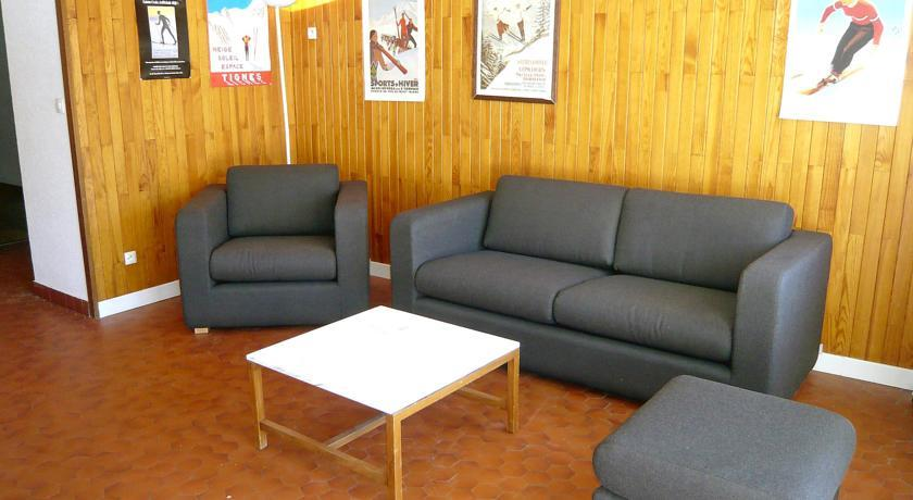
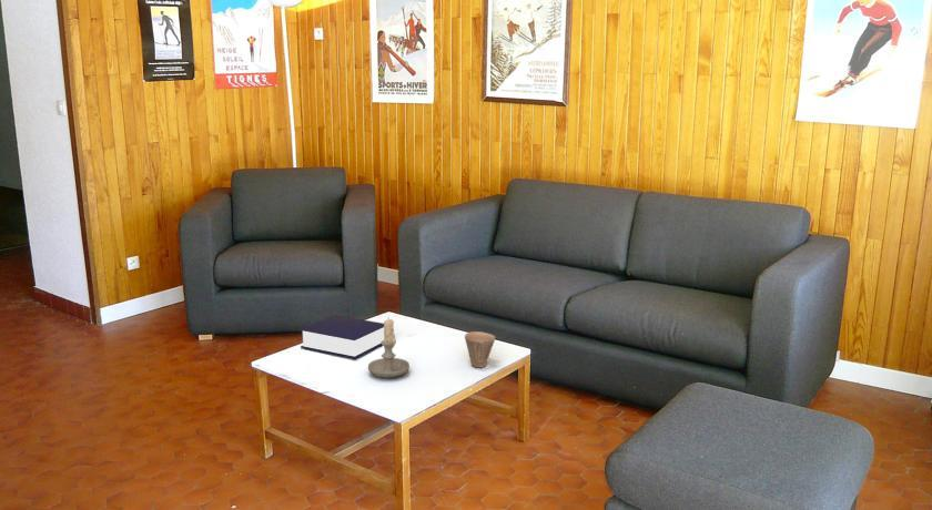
+ cup (479, 350)
+ book (347, 334)
+ candle (387, 345)
